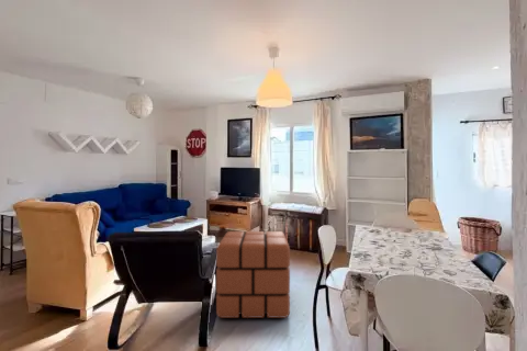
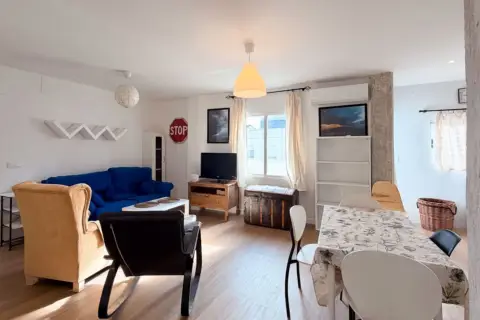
- pouf (254, 269)
